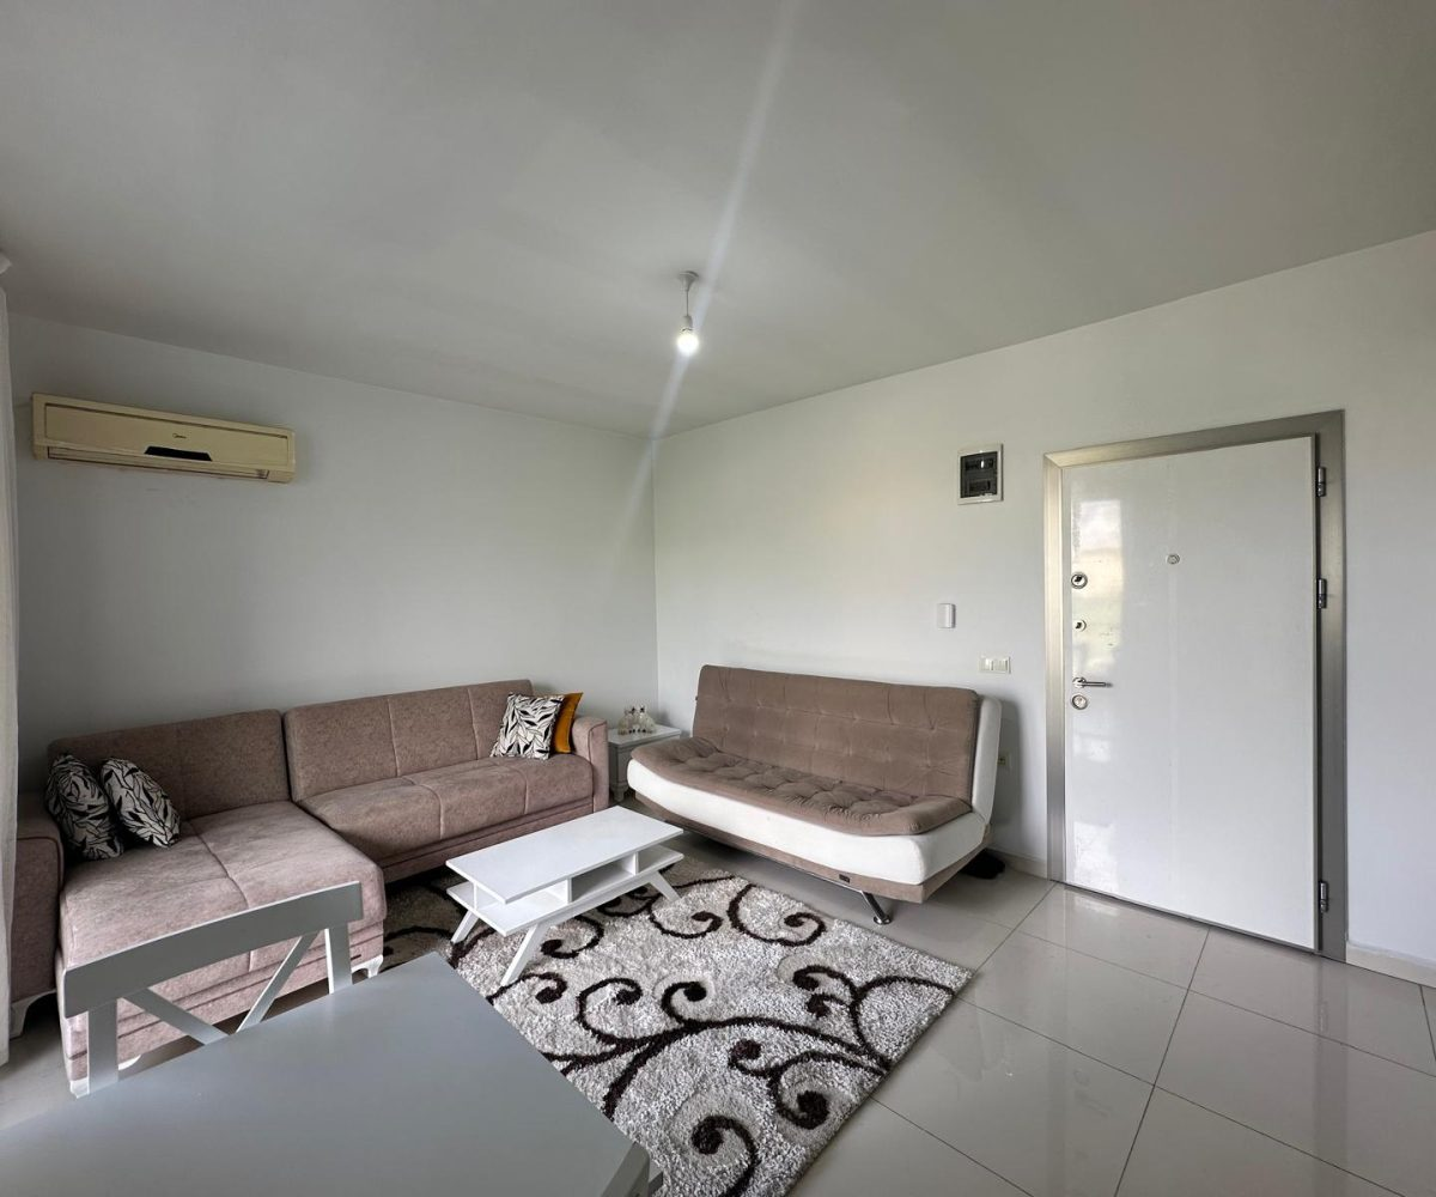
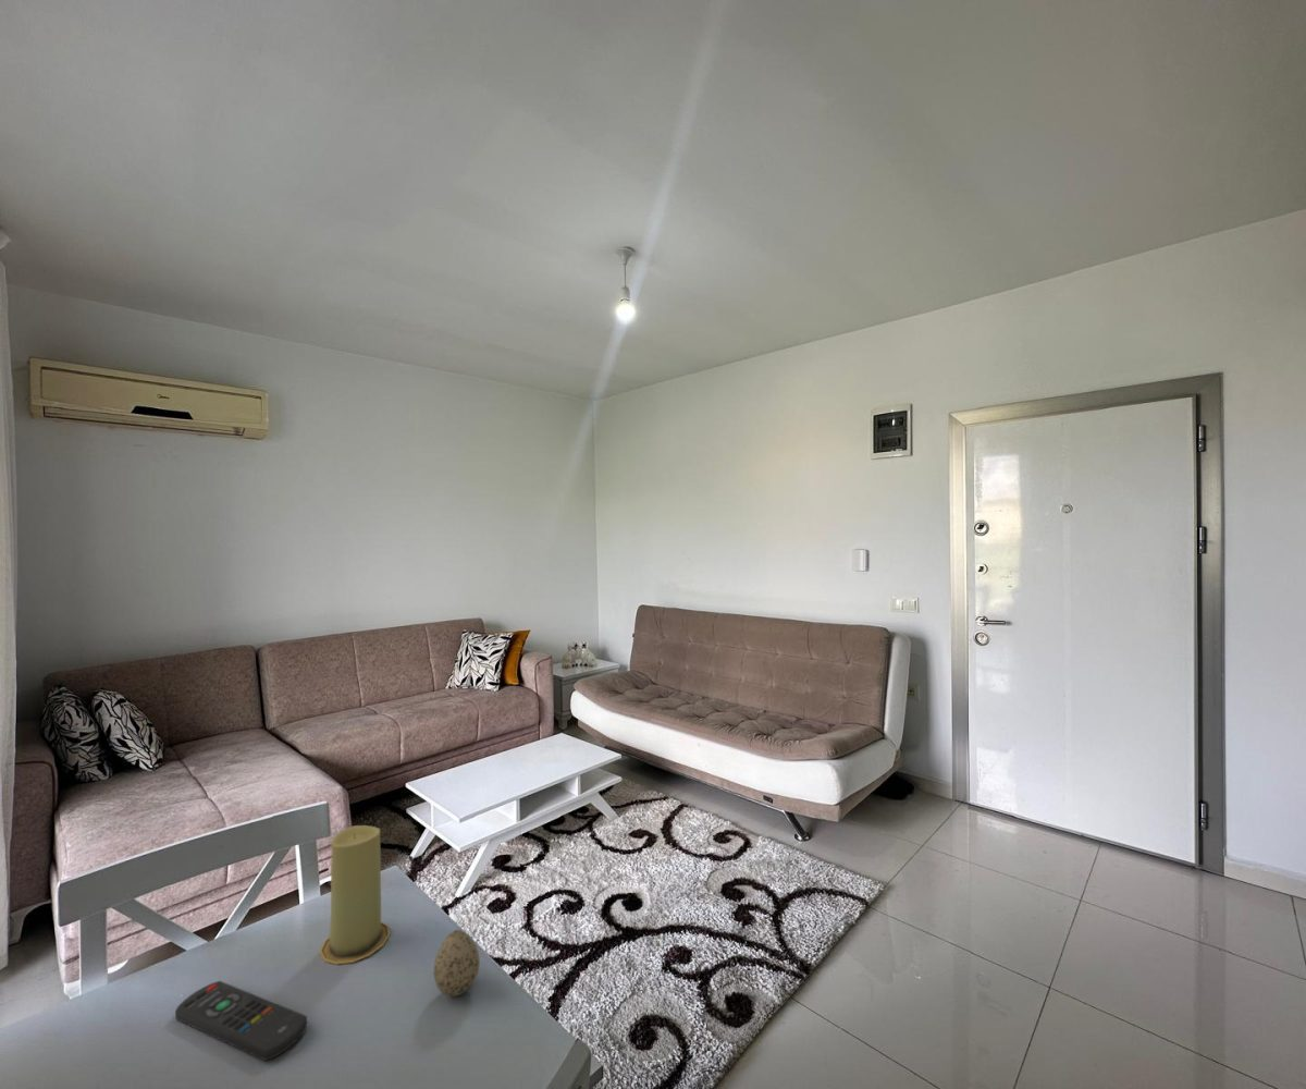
+ decorative egg (456, 960)
+ remote control (241, 1017)
+ candle (354, 888)
